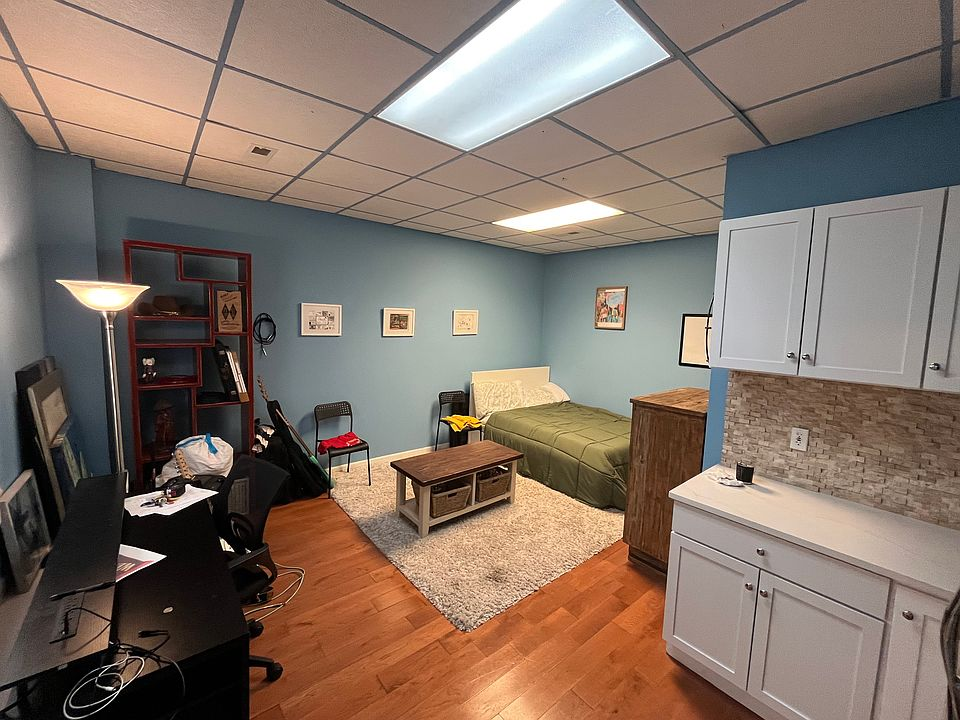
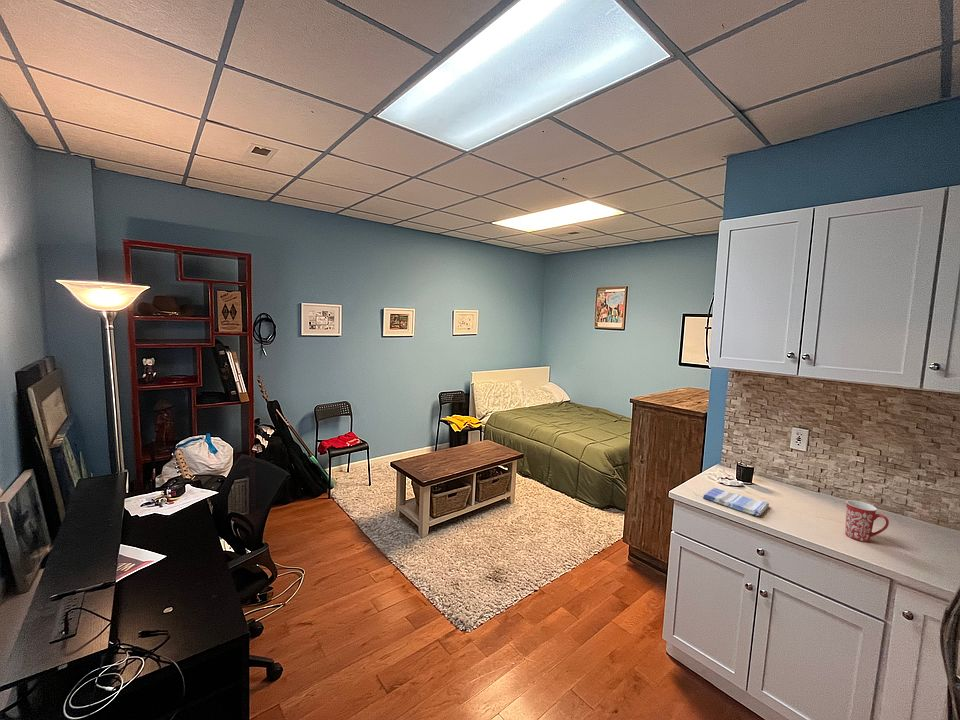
+ mug (865, 523)
+ dish towel (735, 500)
